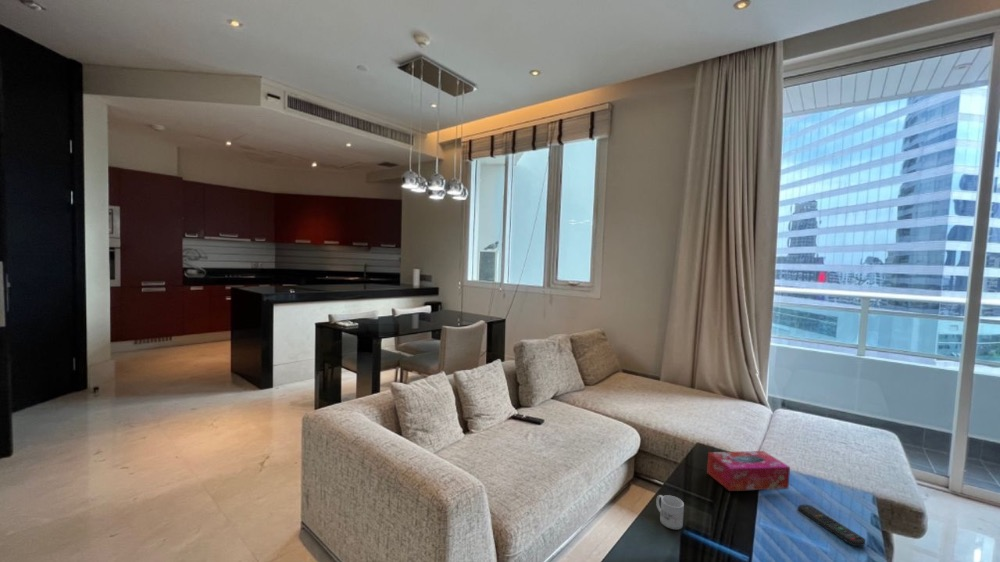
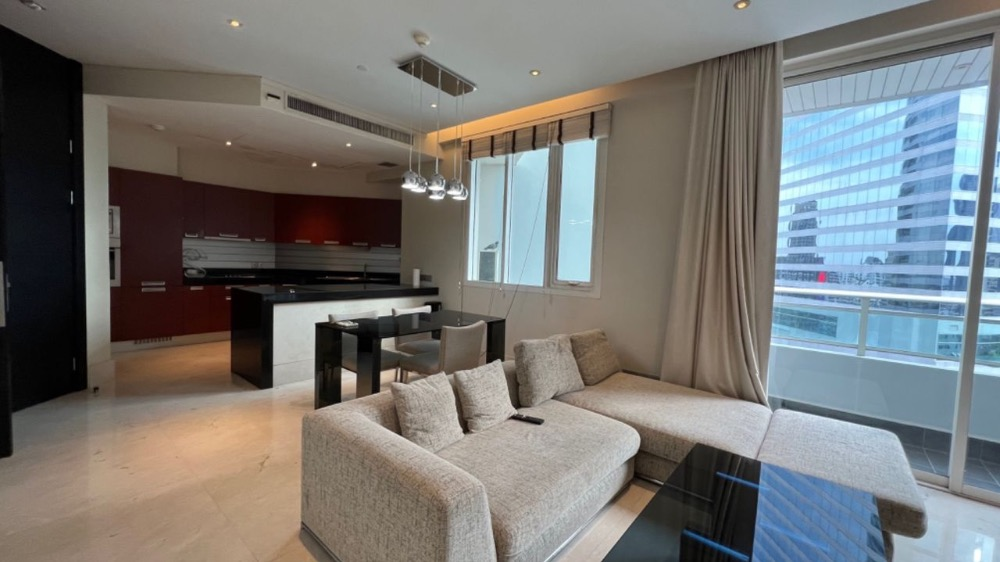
- remote control (829, 523)
- mug (668, 509)
- tissue box (747, 469)
